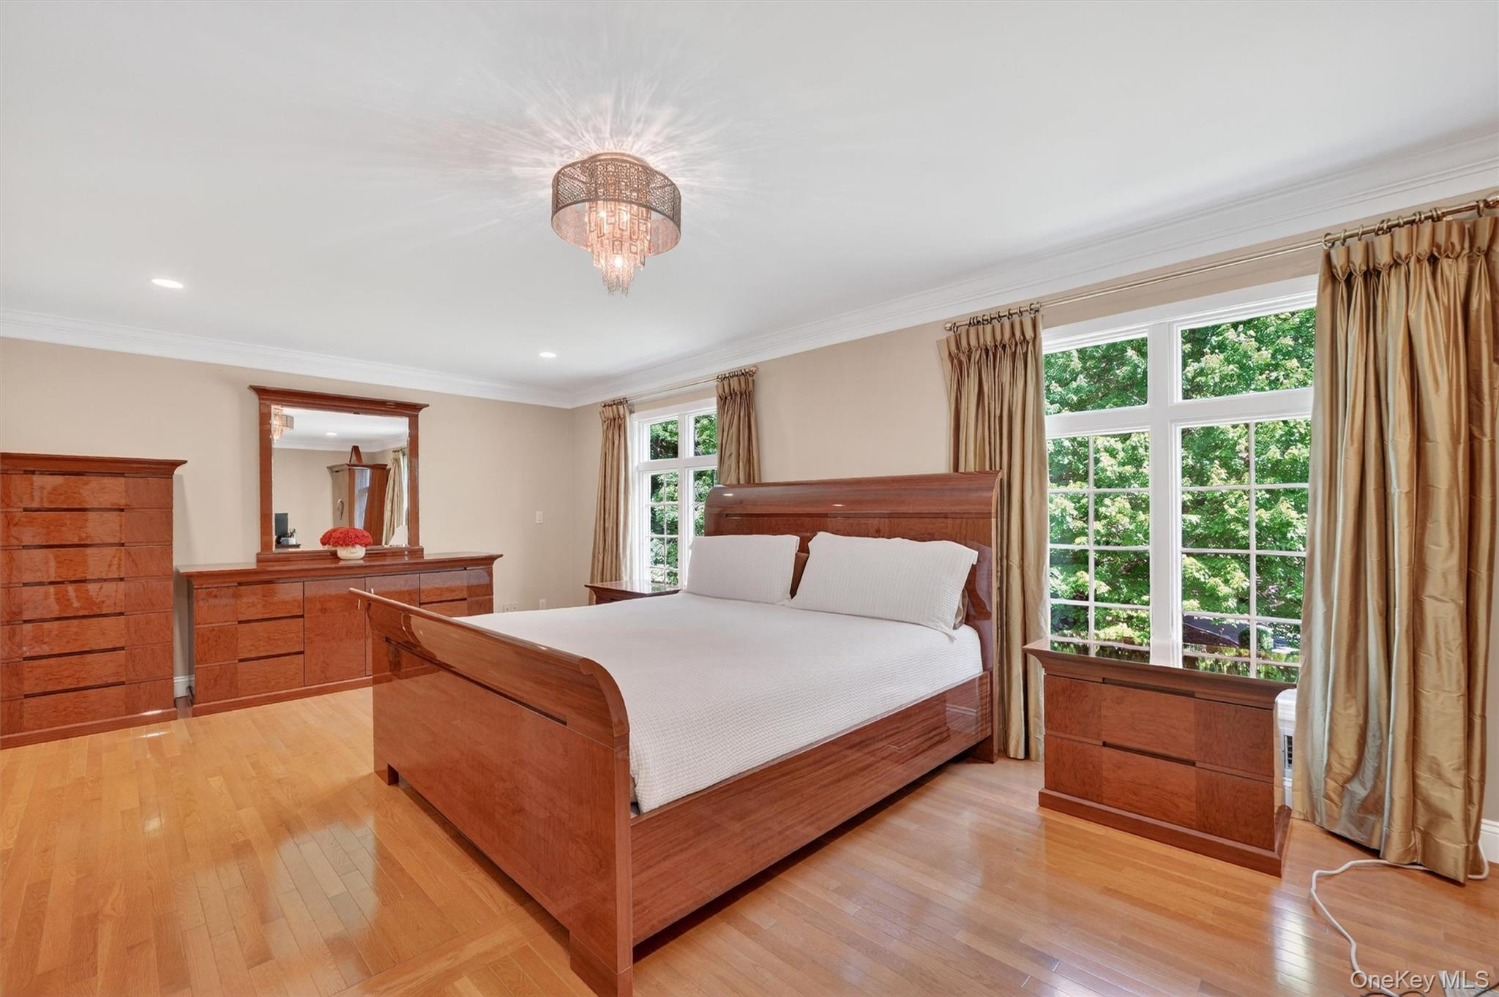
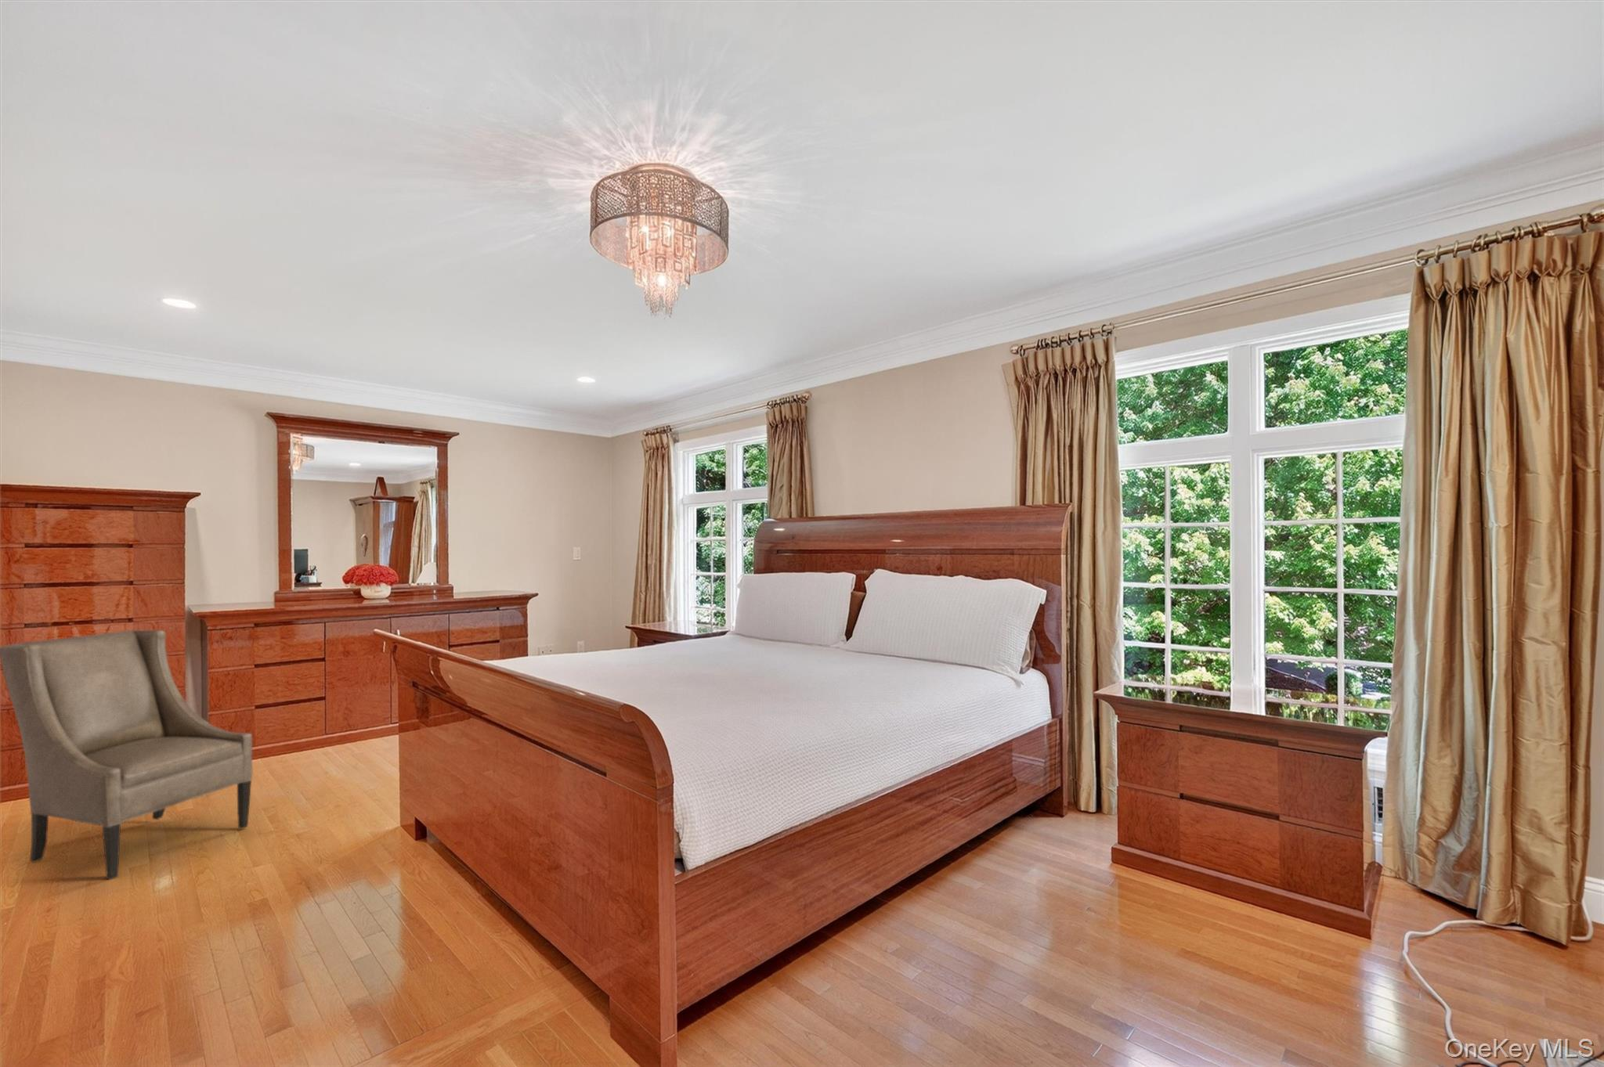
+ armchair (133, 740)
